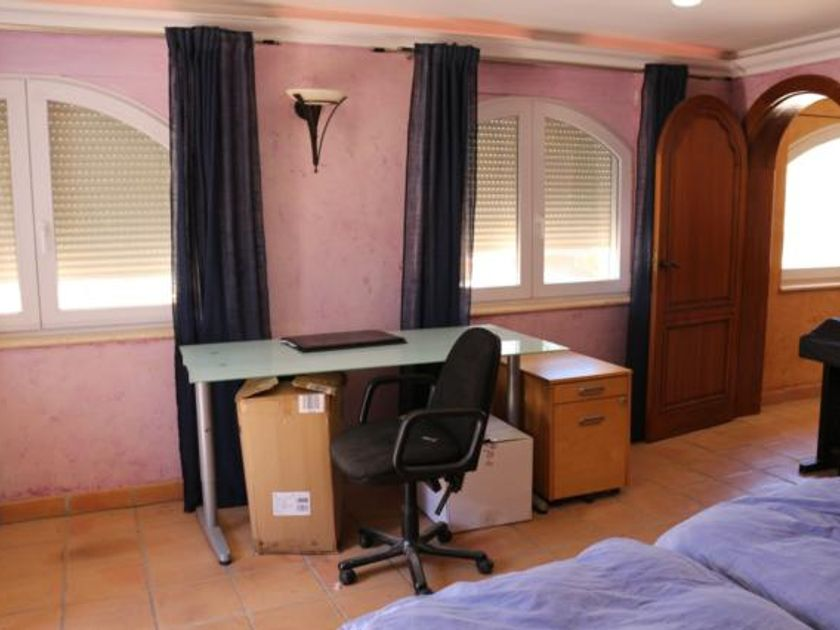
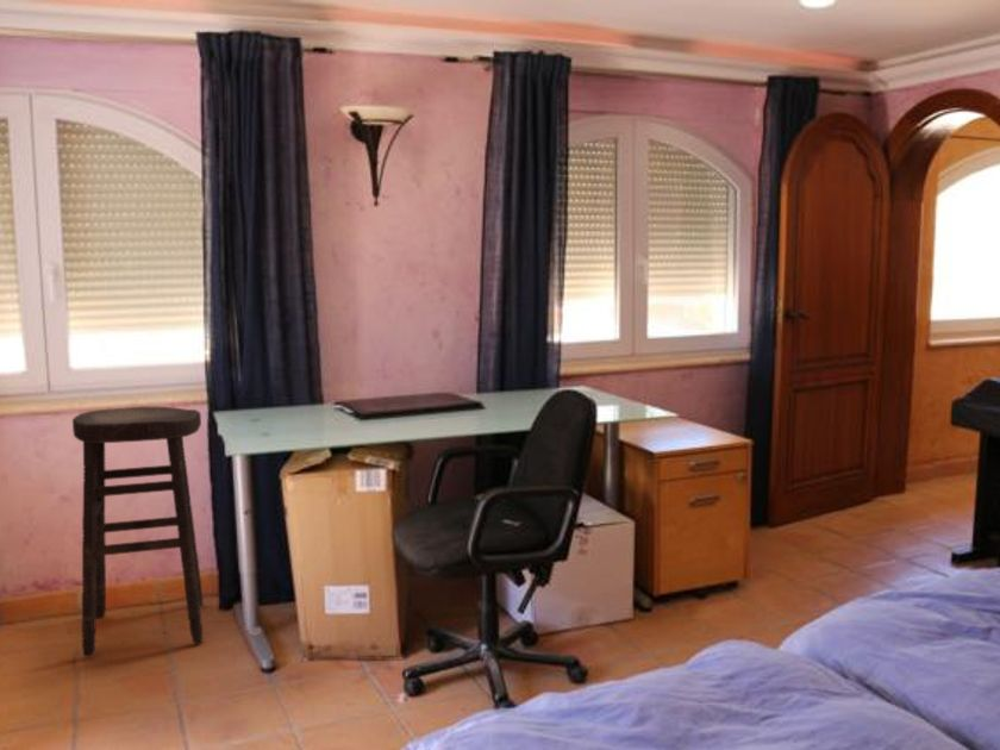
+ stool (142, 523)
